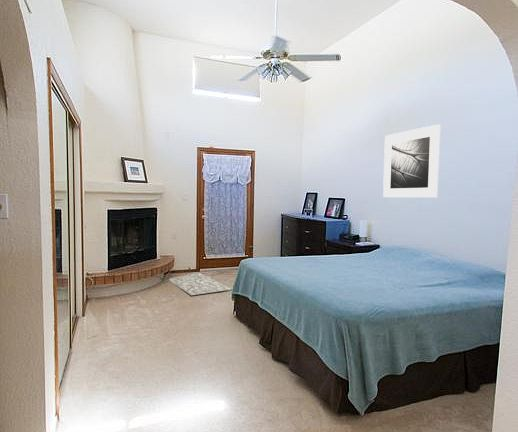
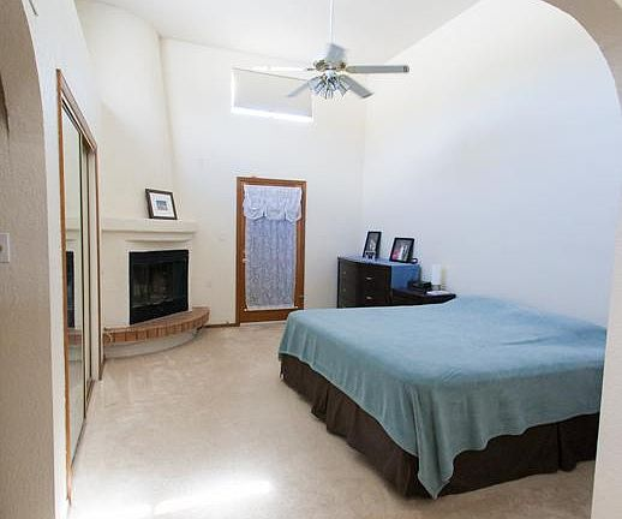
- rug (195, 282)
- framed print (409, 164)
